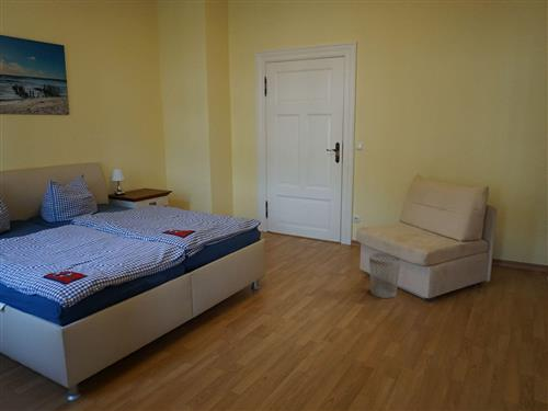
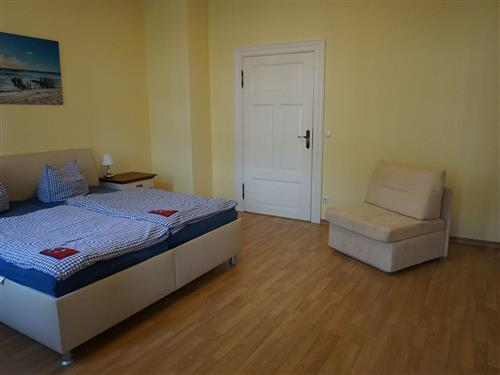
- wastebasket (384, 275)
